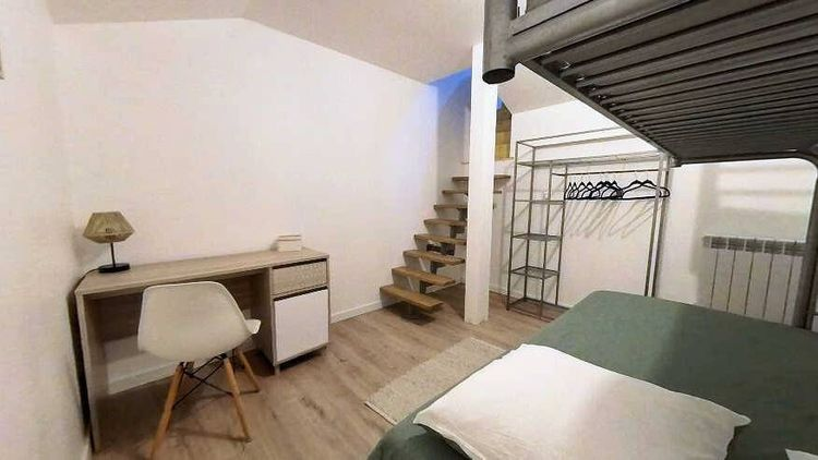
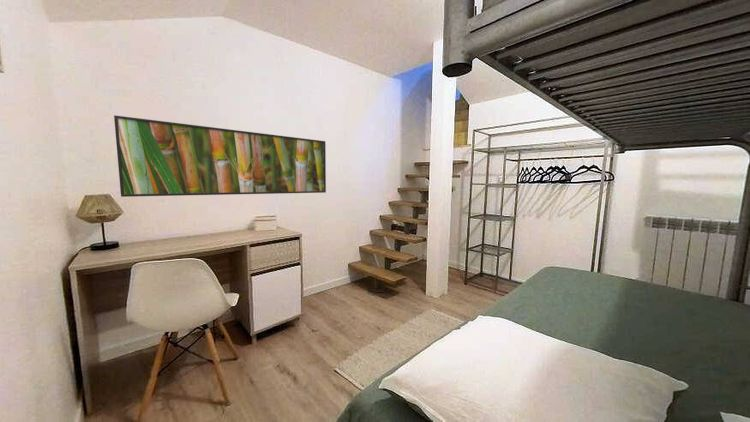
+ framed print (244, 163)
